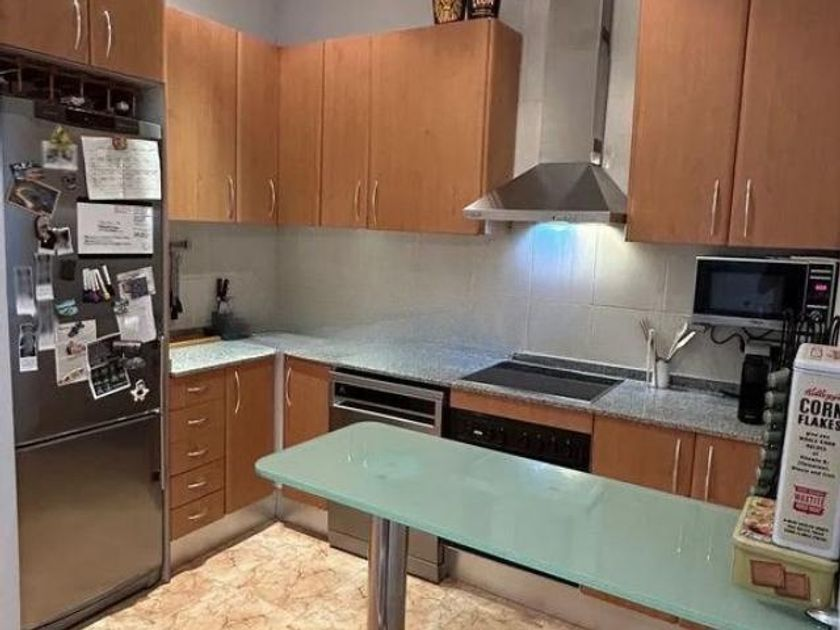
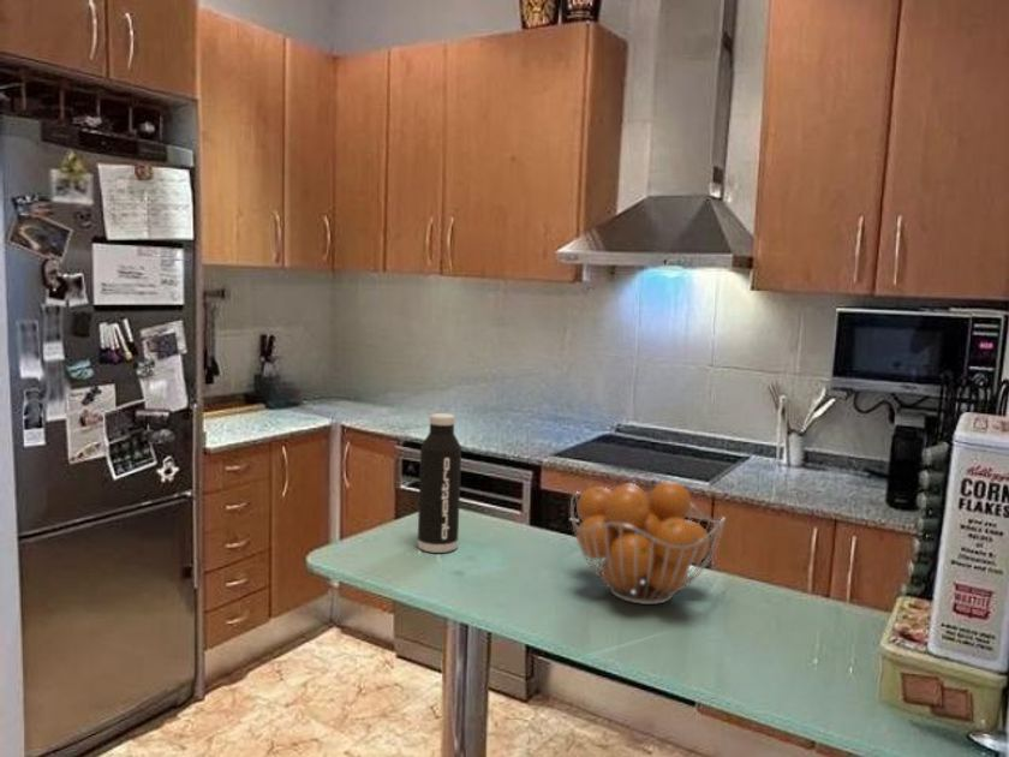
+ water bottle (440, 481)
+ fruit basket (644, 537)
